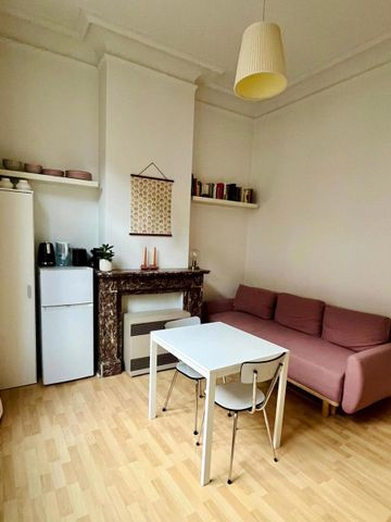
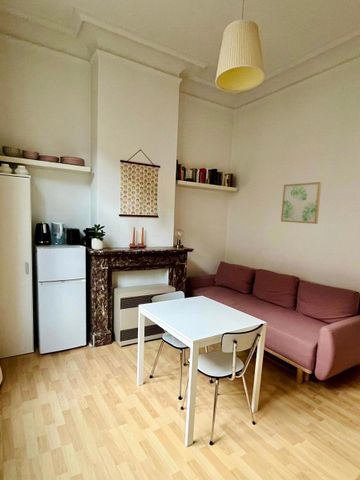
+ wall art (299, 203)
